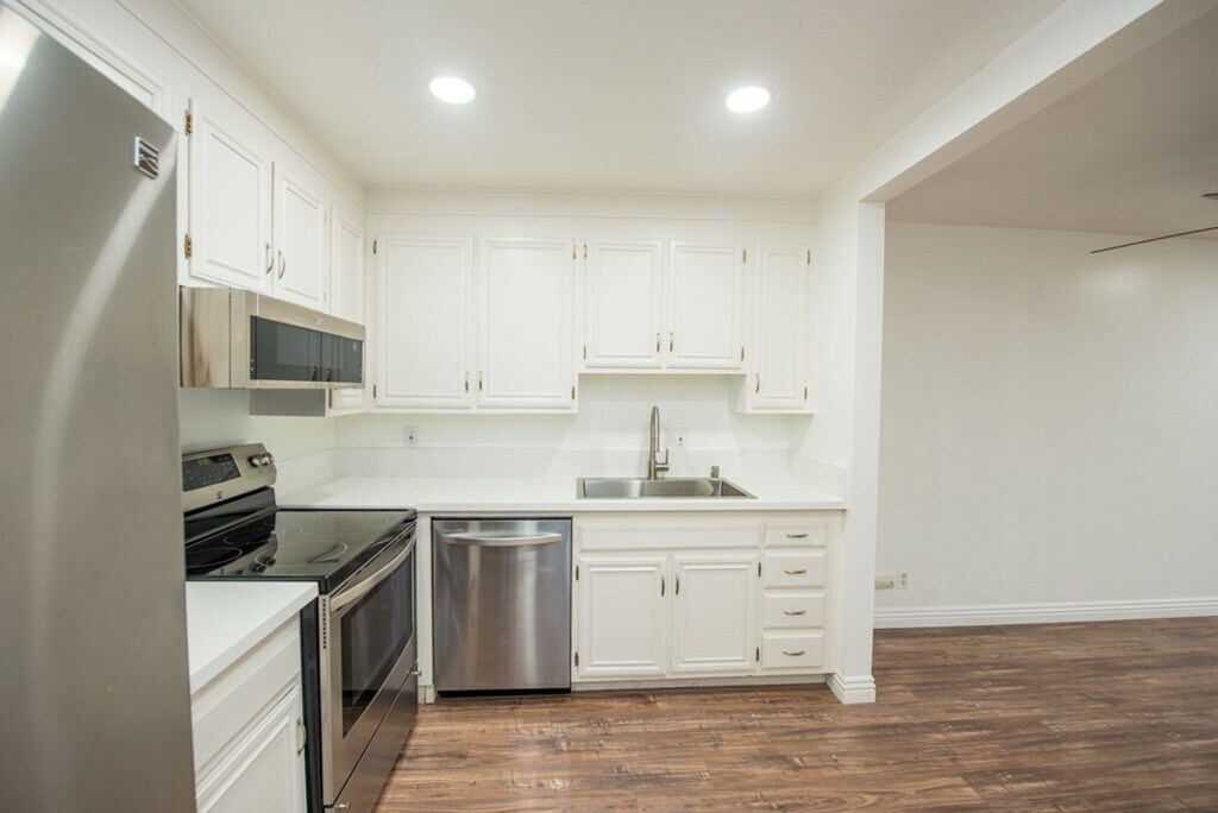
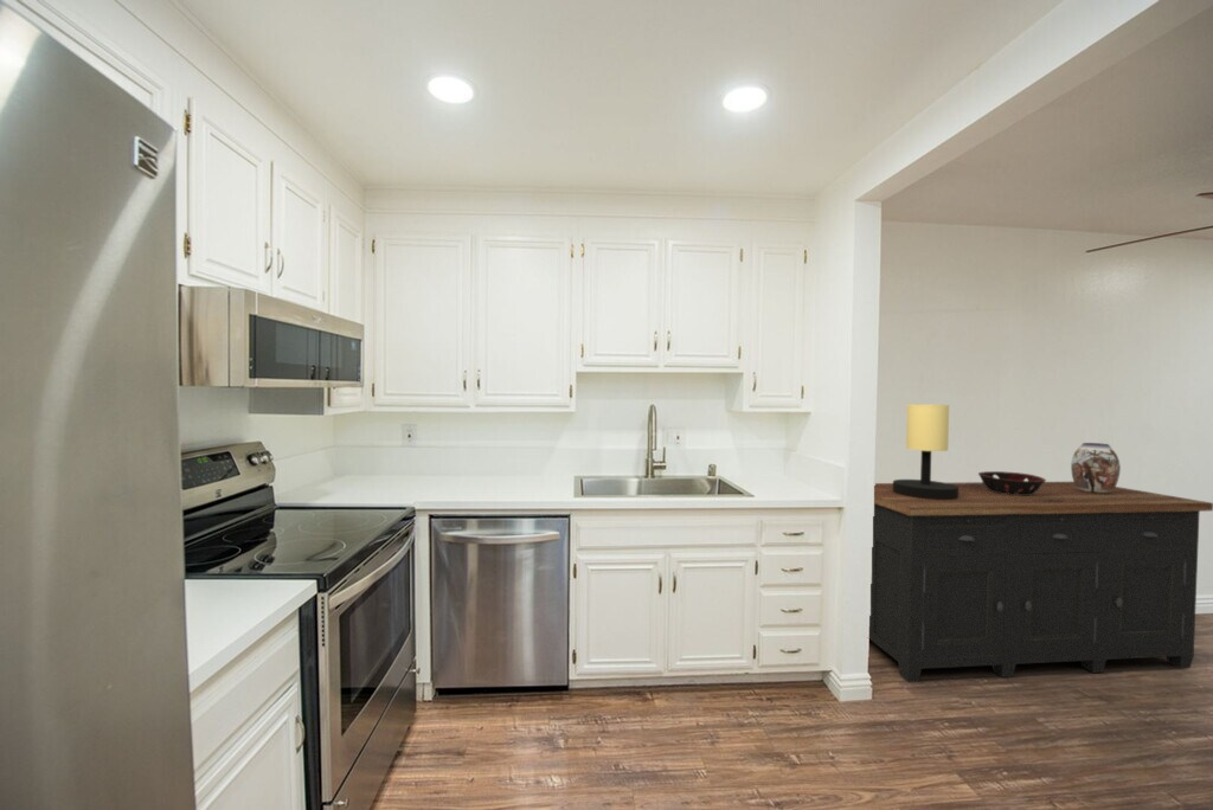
+ vase (1095, 467)
+ sideboard (1007, 570)
+ table lamp (925, 449)
+ decorative bowl (1010, 483)
